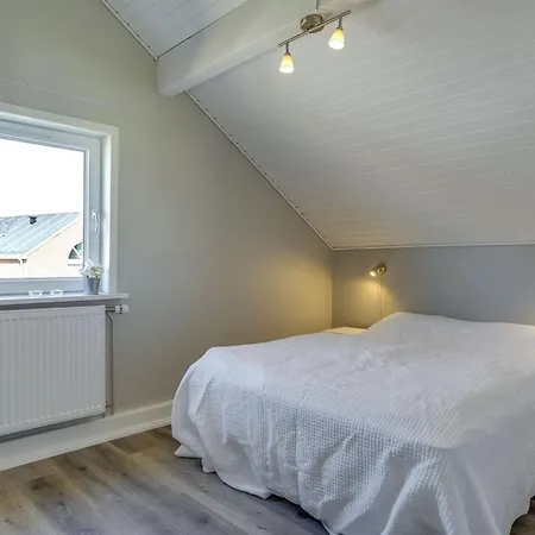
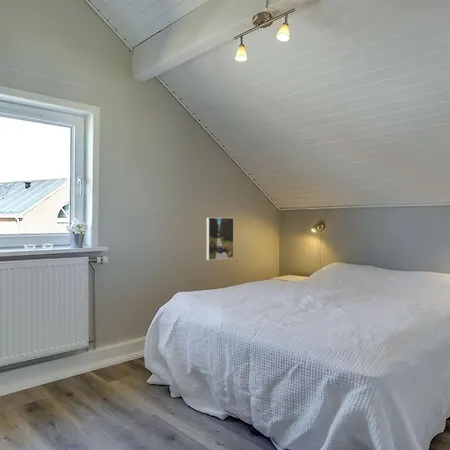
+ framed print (220, 238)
